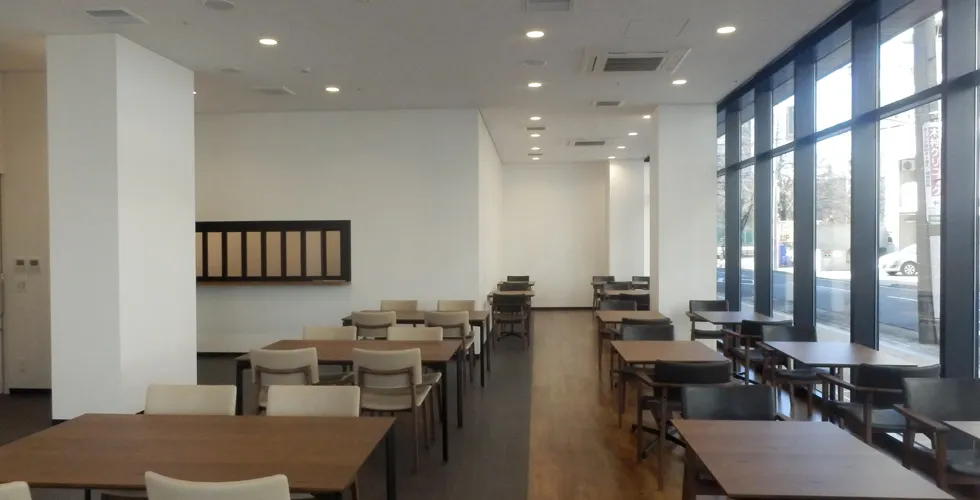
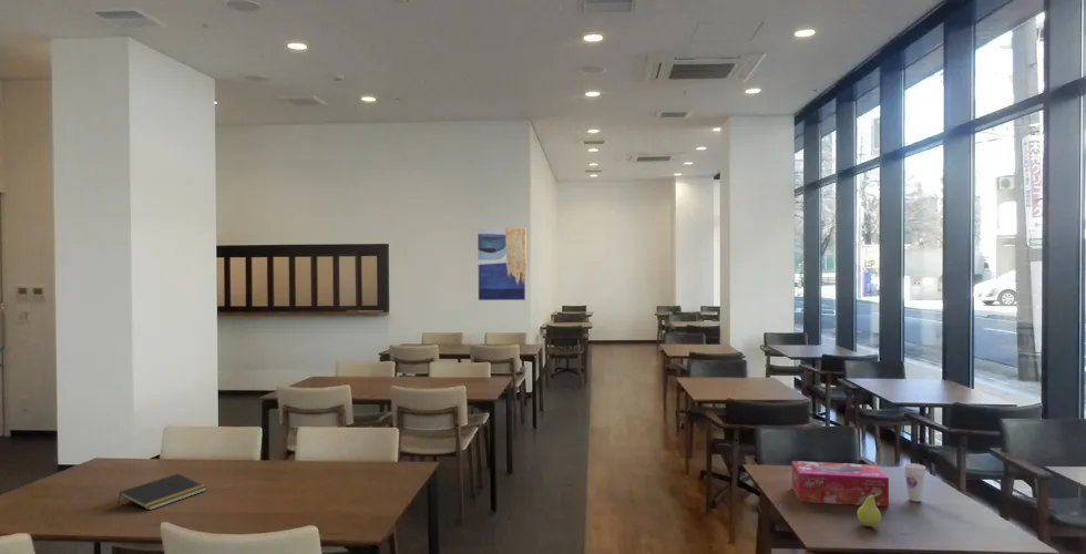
+ notepad (164, 491)
+ cup (914, 482)
+ wall art (502, 264)
+ fruit (870, 507)
+ tissue box (838, 482)
